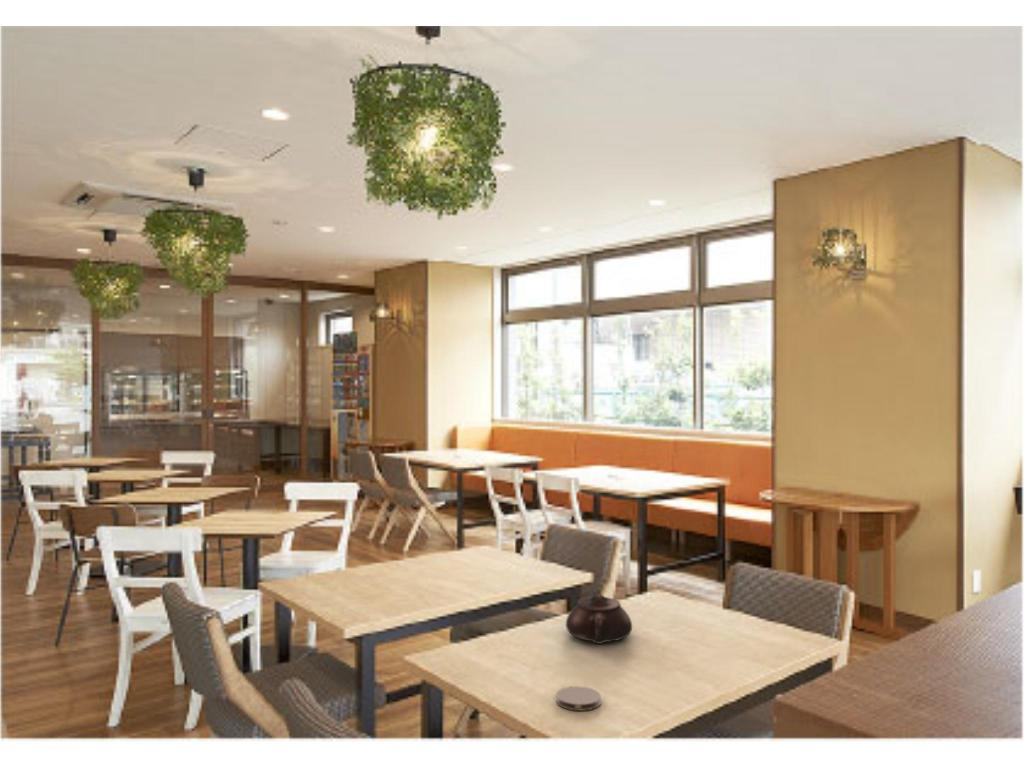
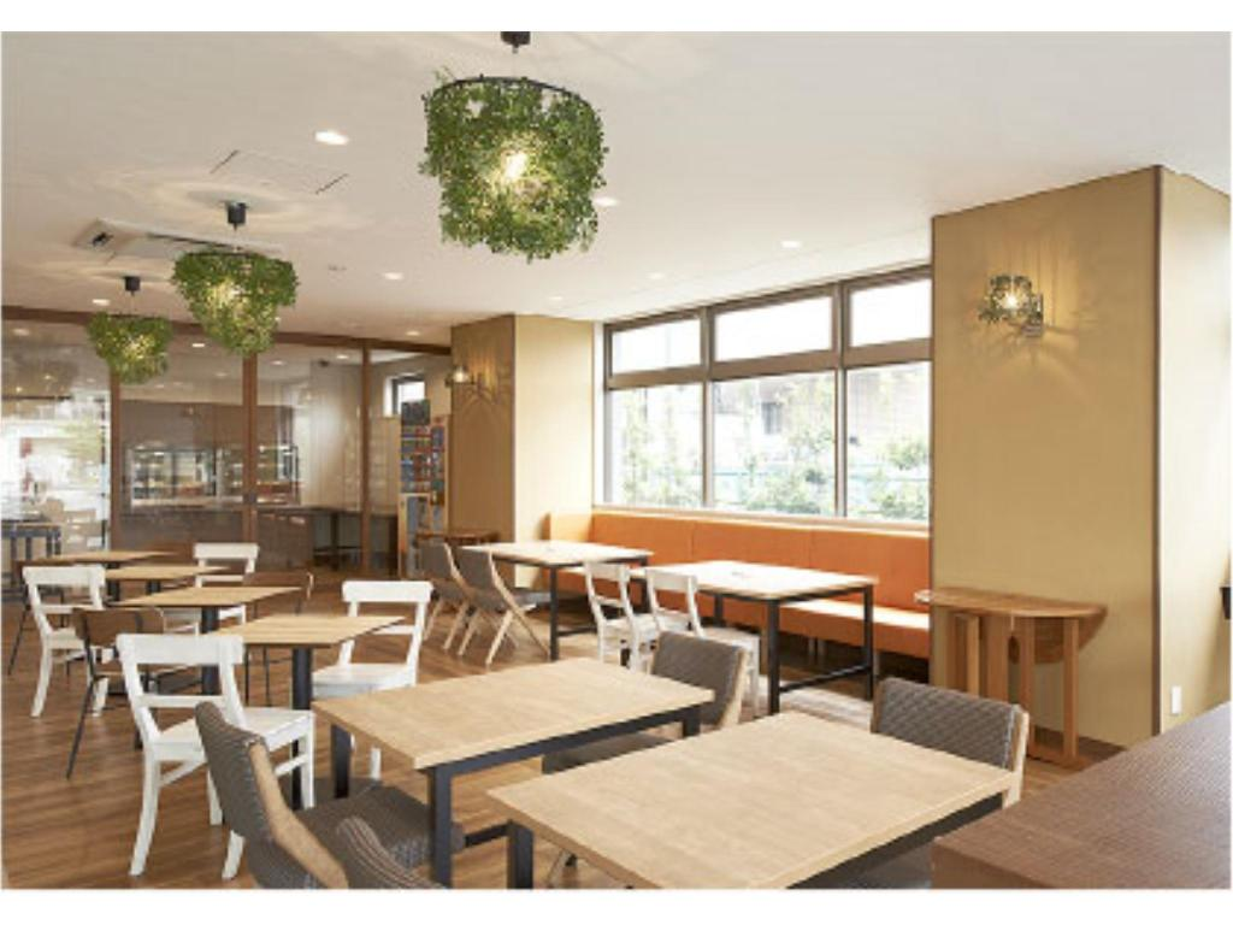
- coaster (578, 698)
- teapot (597, 615)
